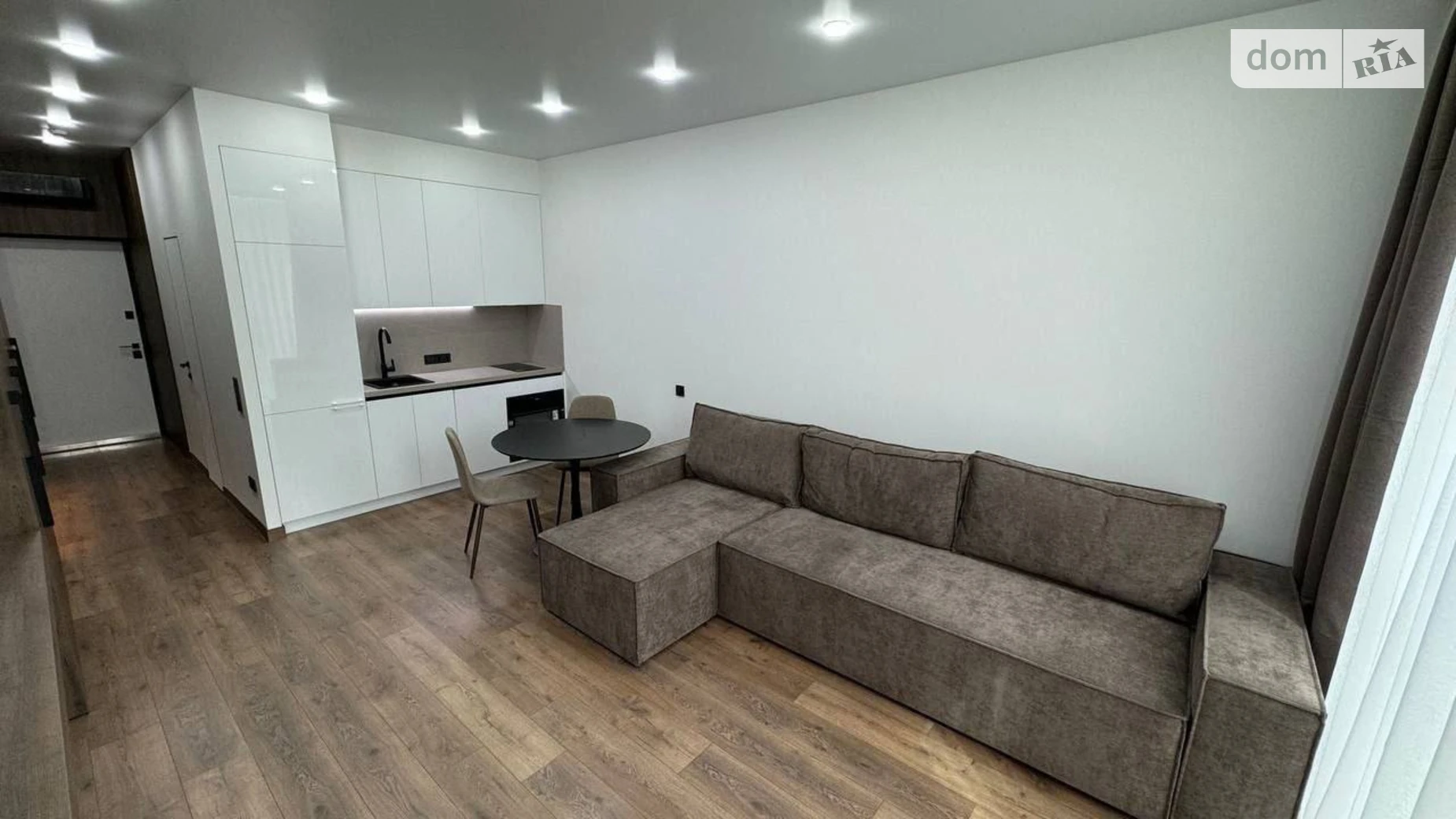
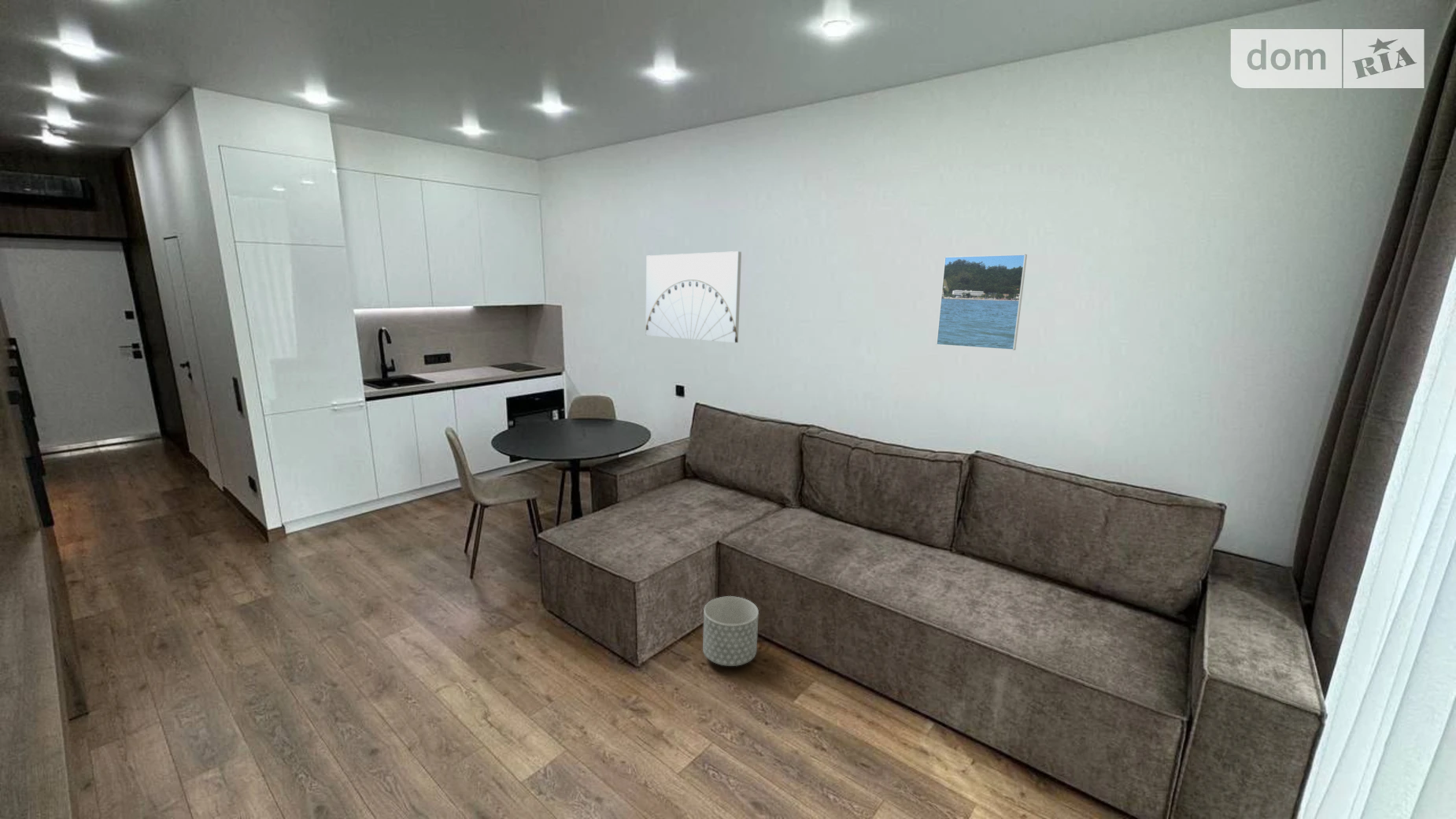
+ planter (730, 633)
+ wall art (689, 296)
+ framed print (979, 302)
